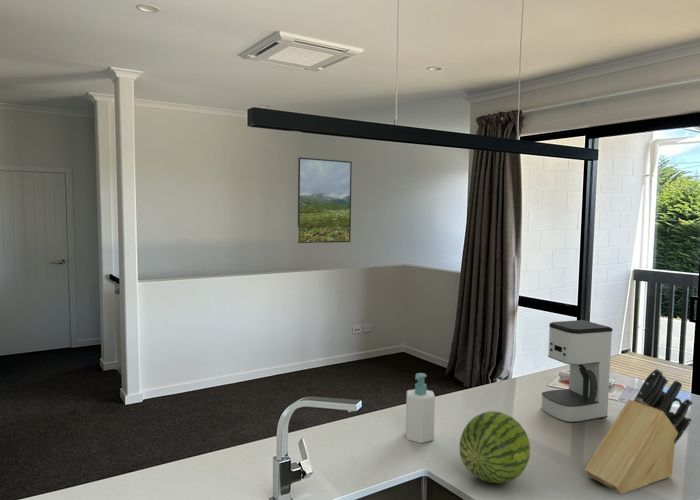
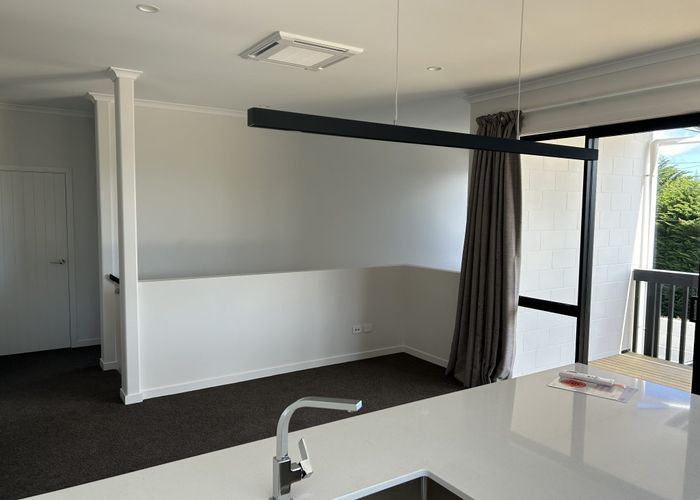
- knife block (641, 425)
- soap bottle (420, 405)
- fruit (494, 446)
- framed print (325, 201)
- coffee maker (576, 370)
